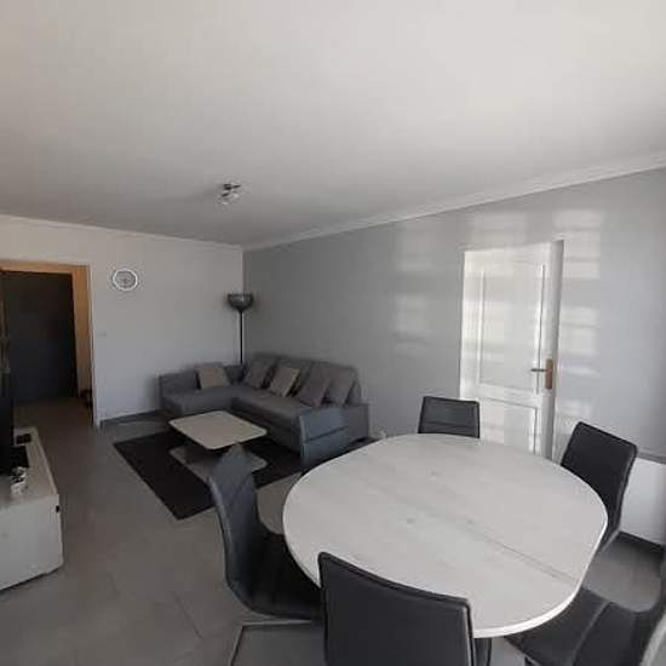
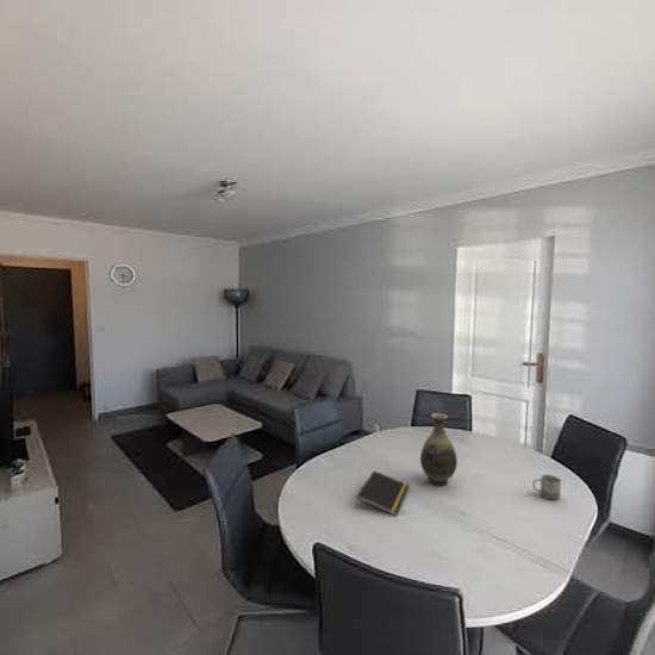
+ vase (438, 448)
+ cup (545, 486)
+ notepad (383, 491)
